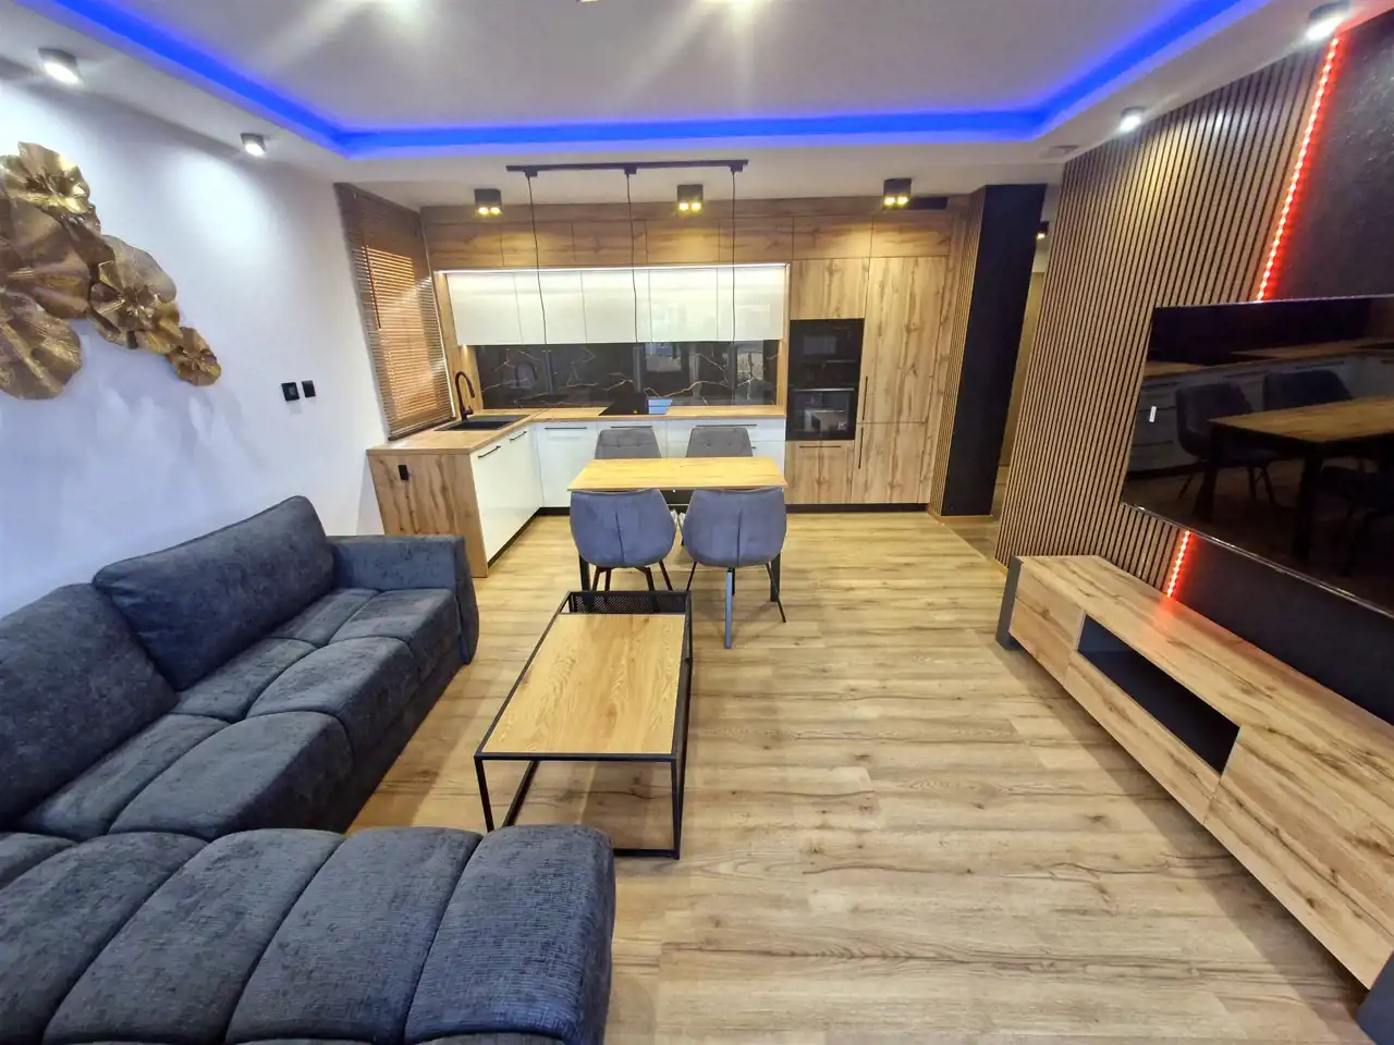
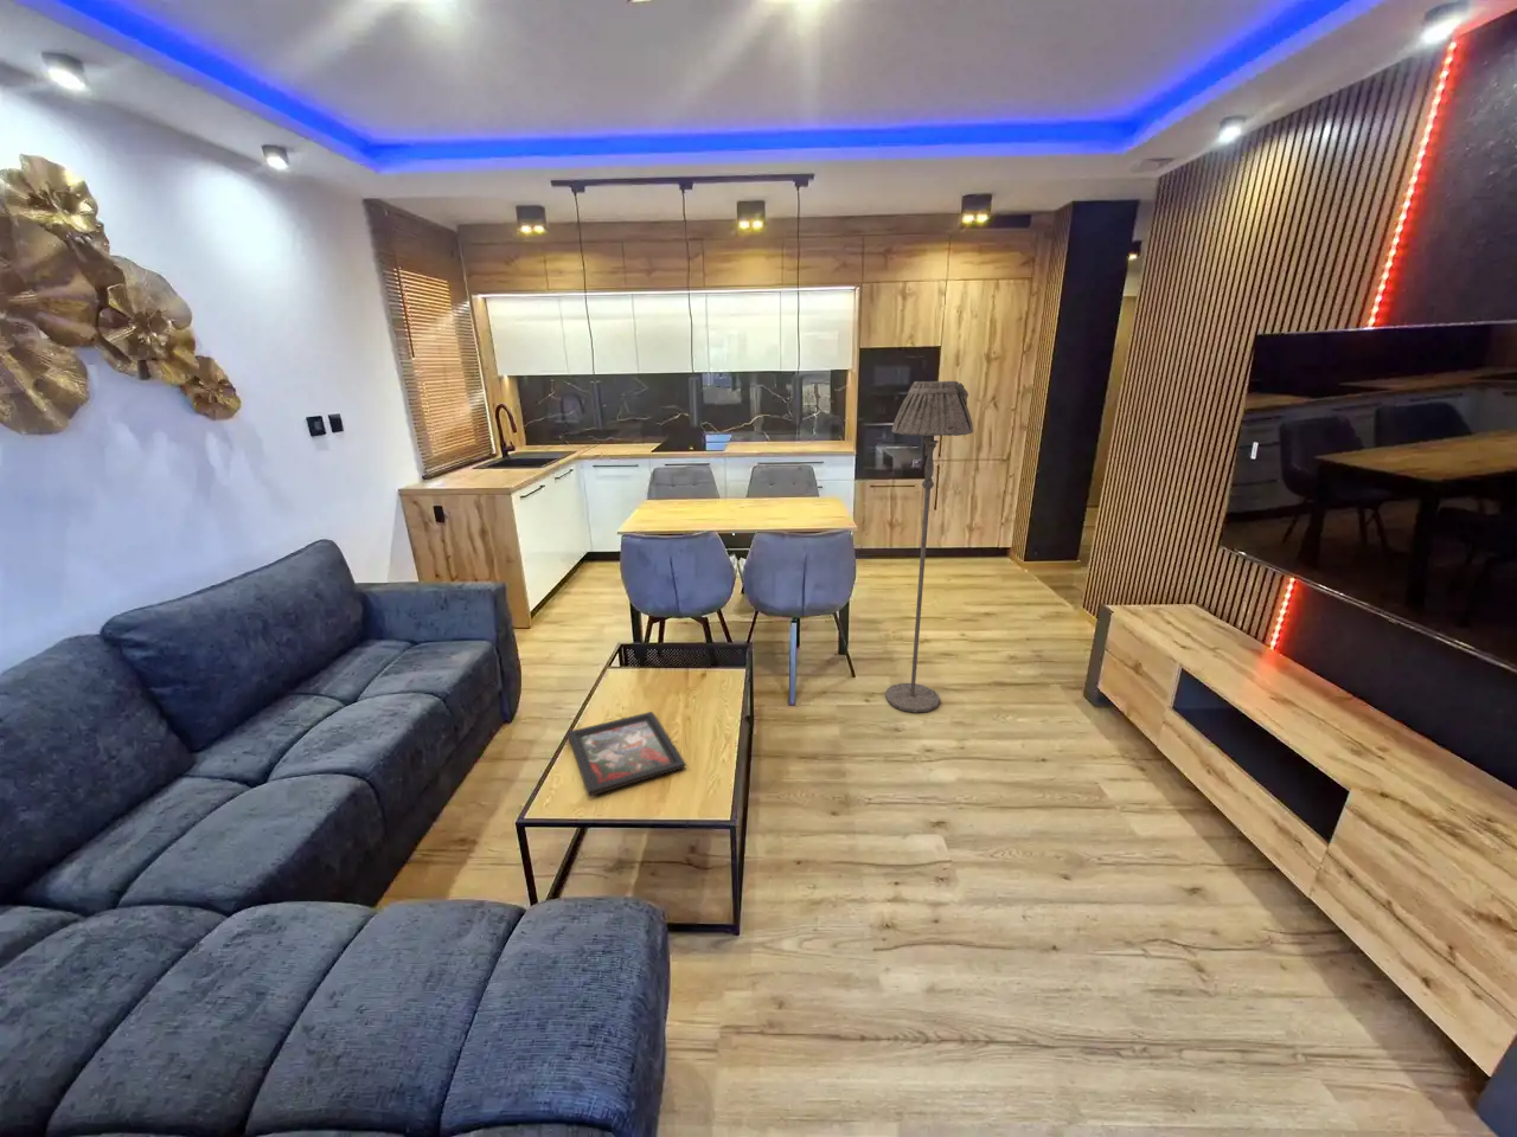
+ decorative tray (624, 749)
+ floor lamp (922, 553)
